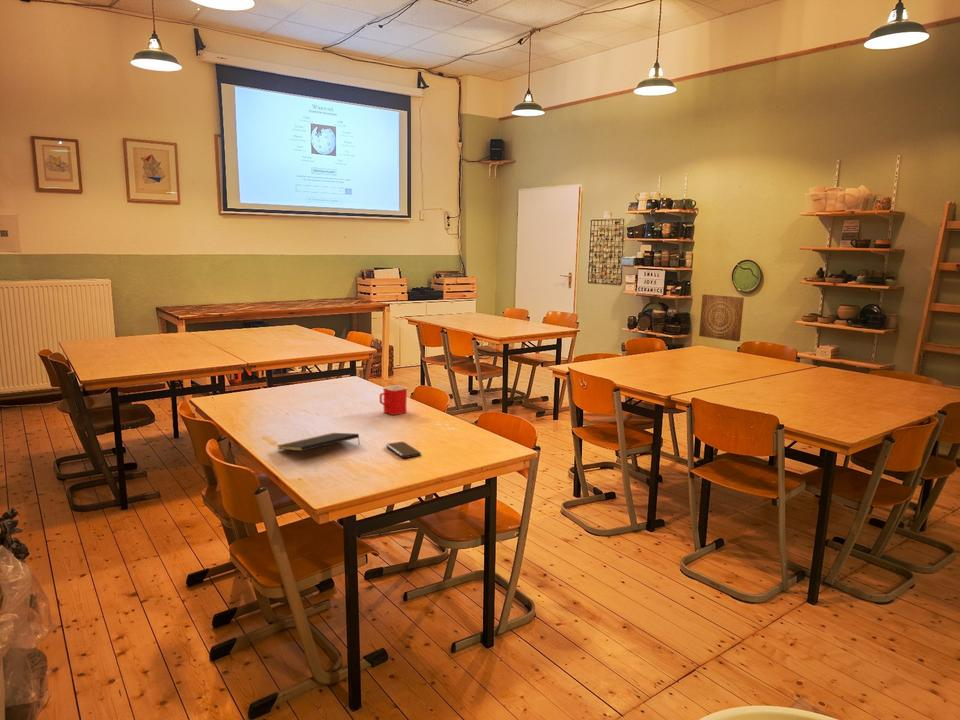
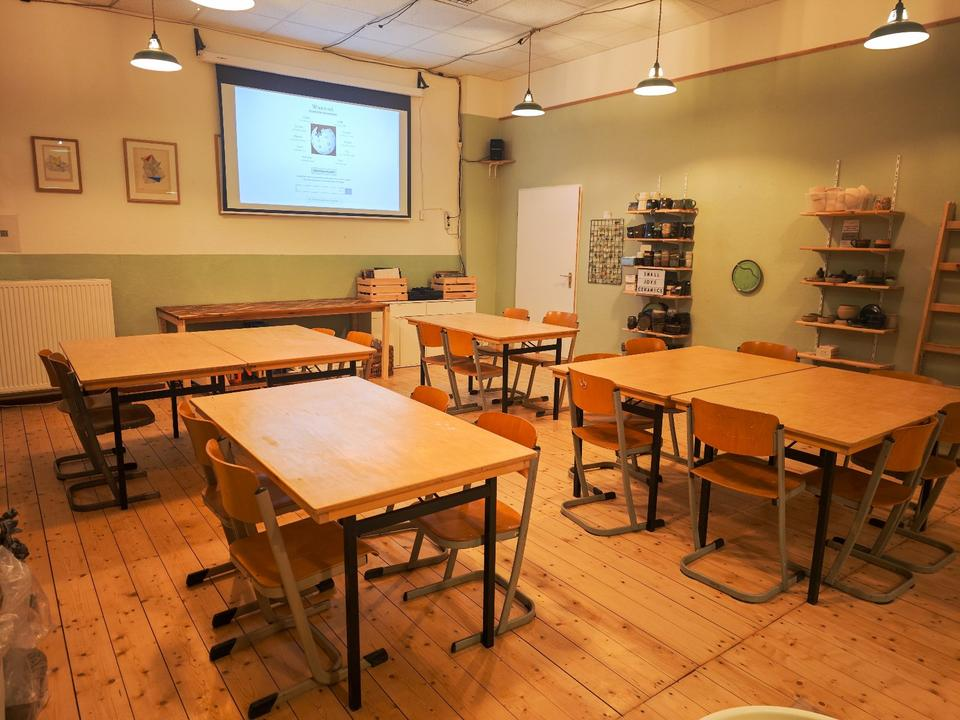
- smartphone (403, 449)
- notepad (318, 441)
- mug (391, 400)
- wall art (720, 317)
